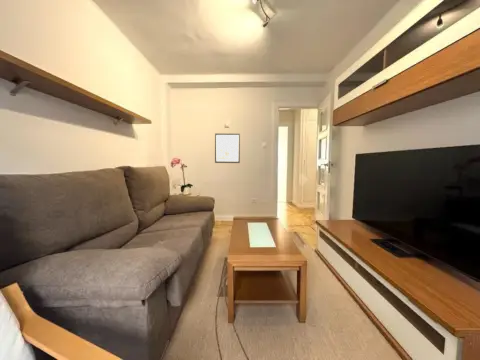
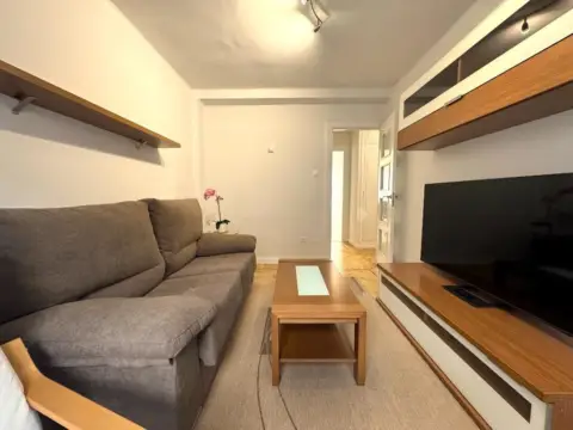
- wall art (227, 148)
